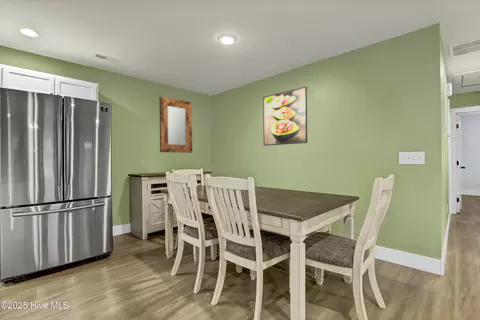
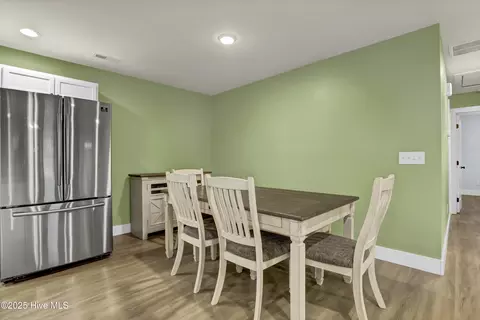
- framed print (283, 118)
- home mirror (176, 126)
